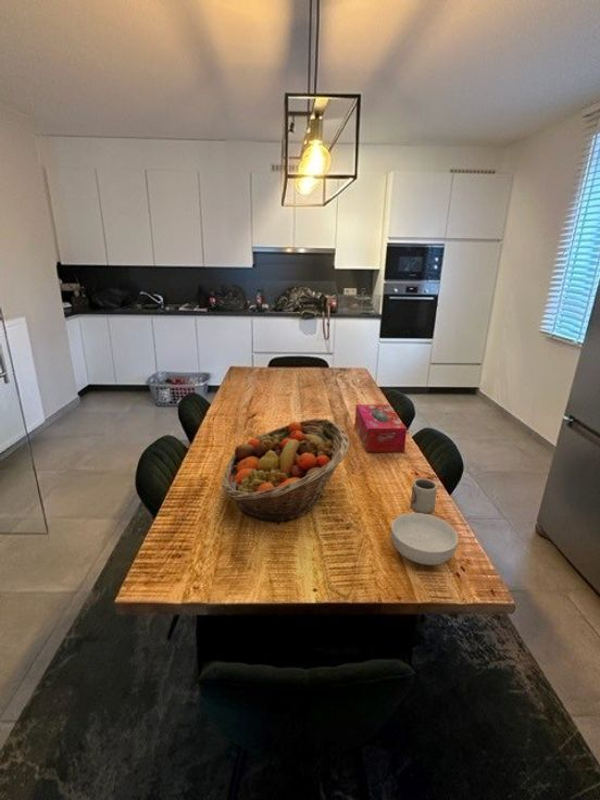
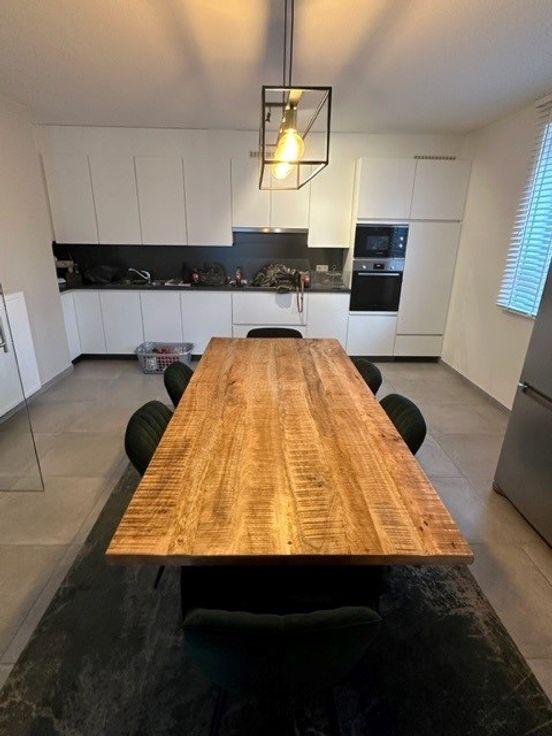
- fruit basket (285, 464)
- cereal bowl (423, 541)
- tissue box (378, 426)
- cup (422, 493)
